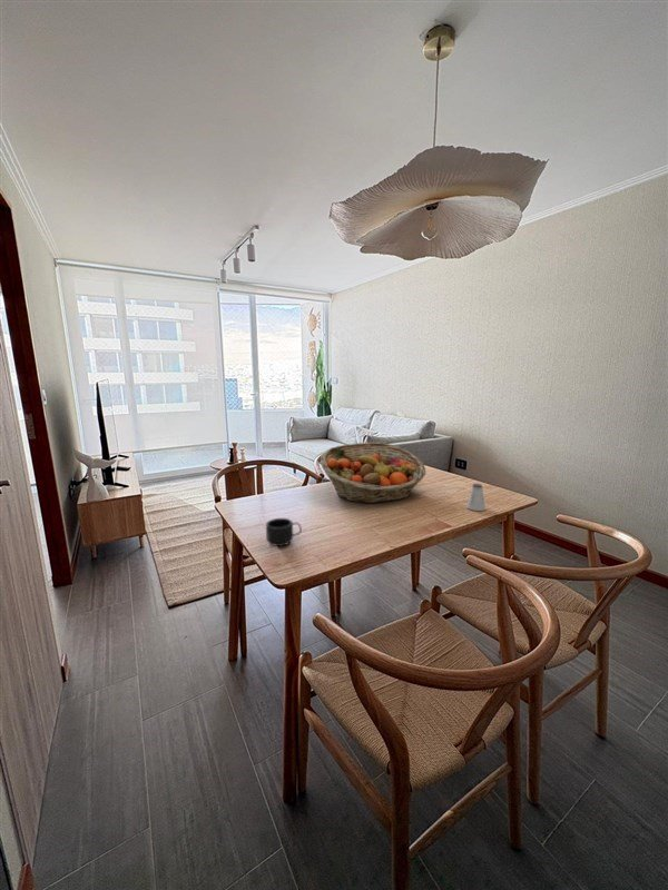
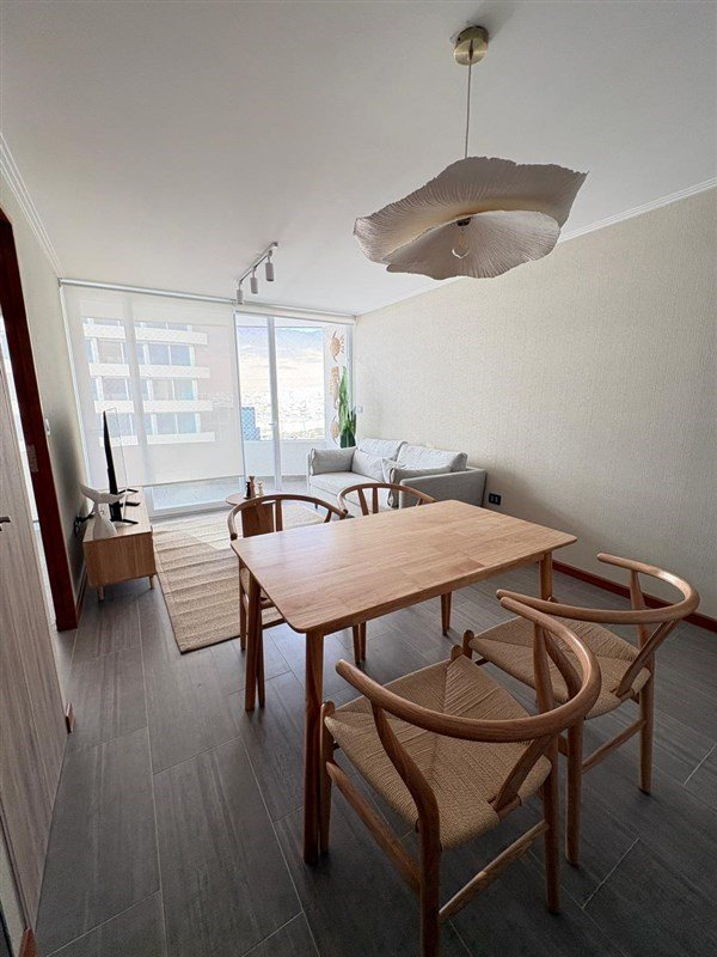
- mug (284, 532)
- fruit basket (372, 471)
- saltshaker (477, 496)
